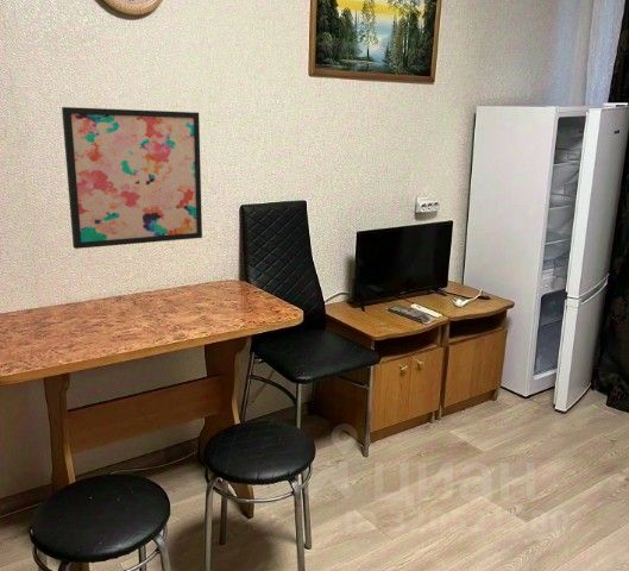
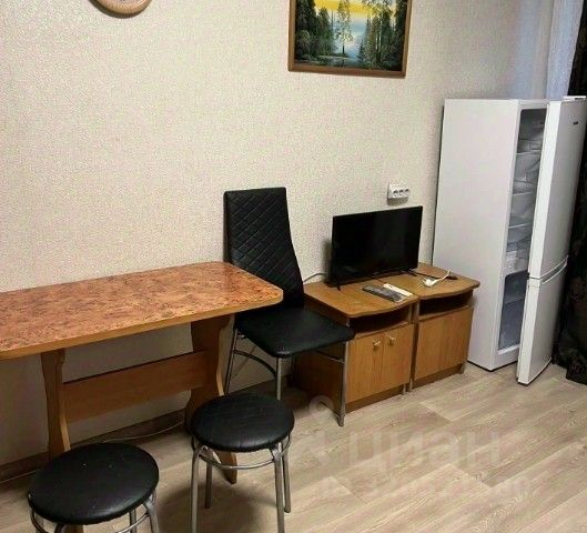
- wall art (137, 177)
